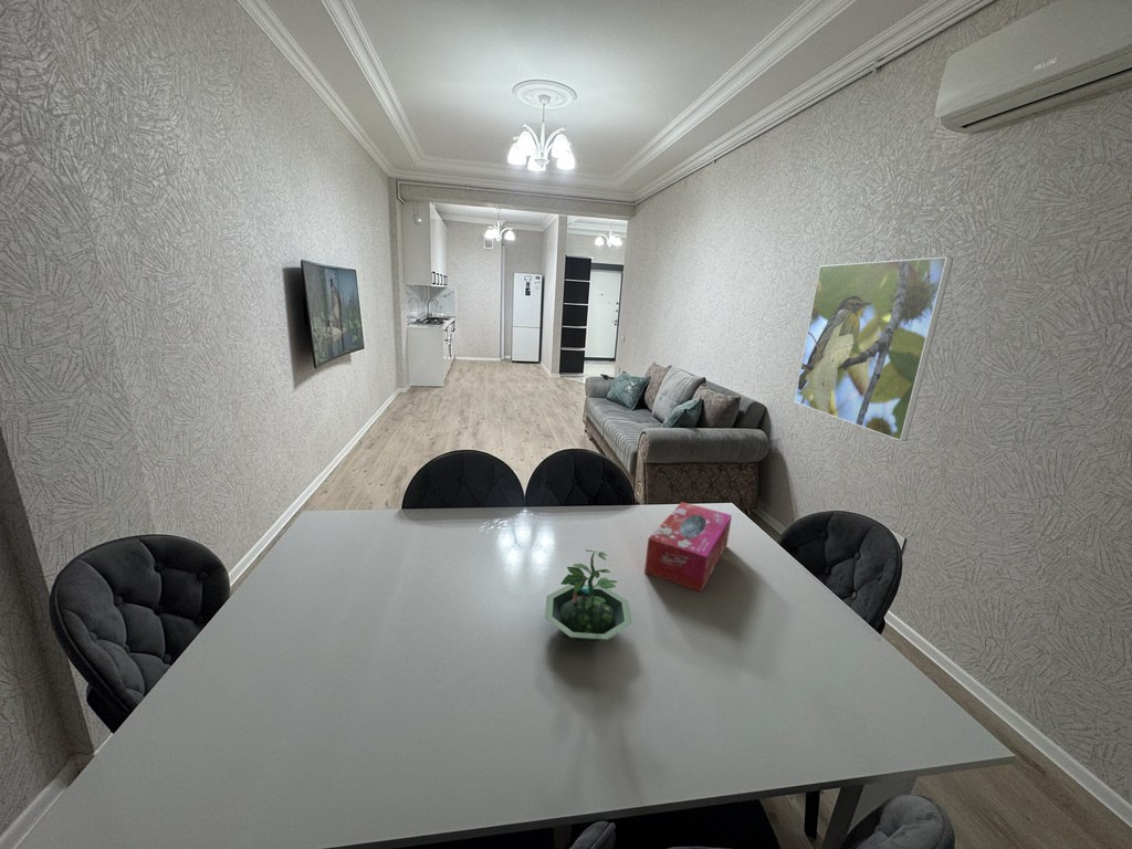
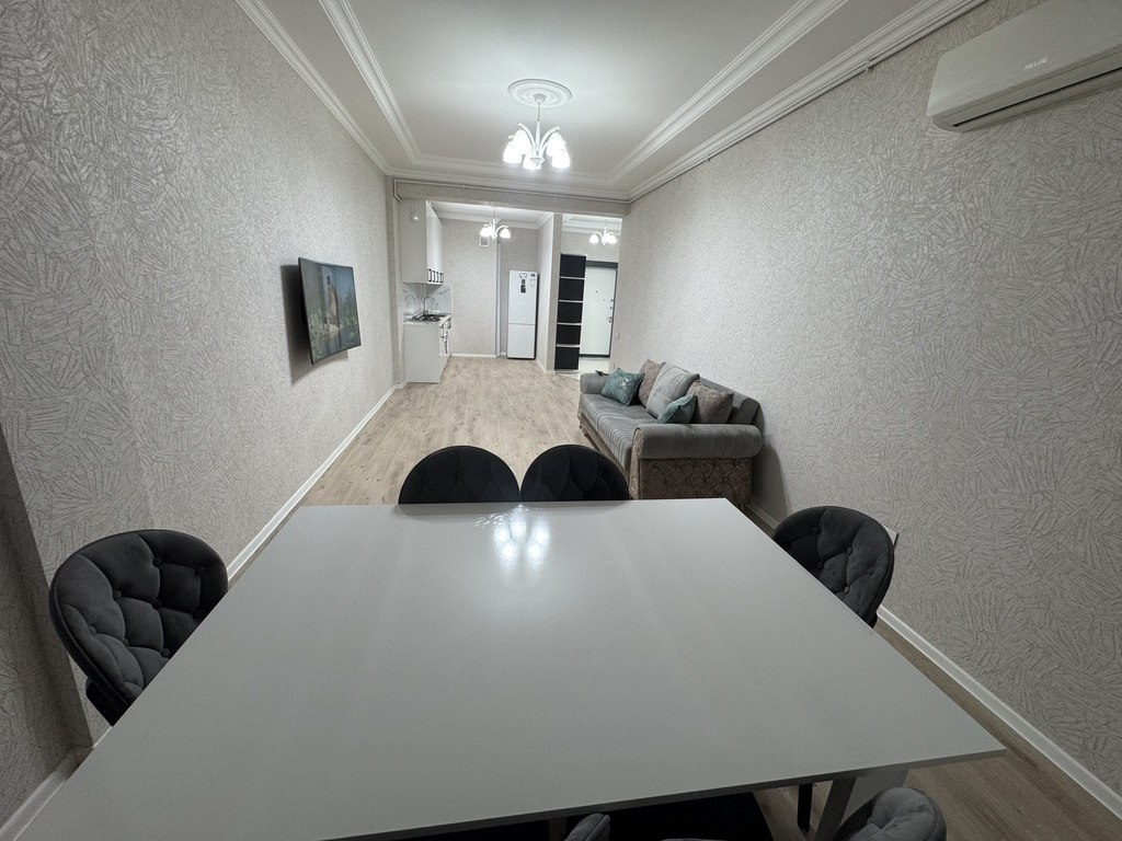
- tissue box (690, 542)
- terrarium (591, 566)
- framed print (858, 344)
